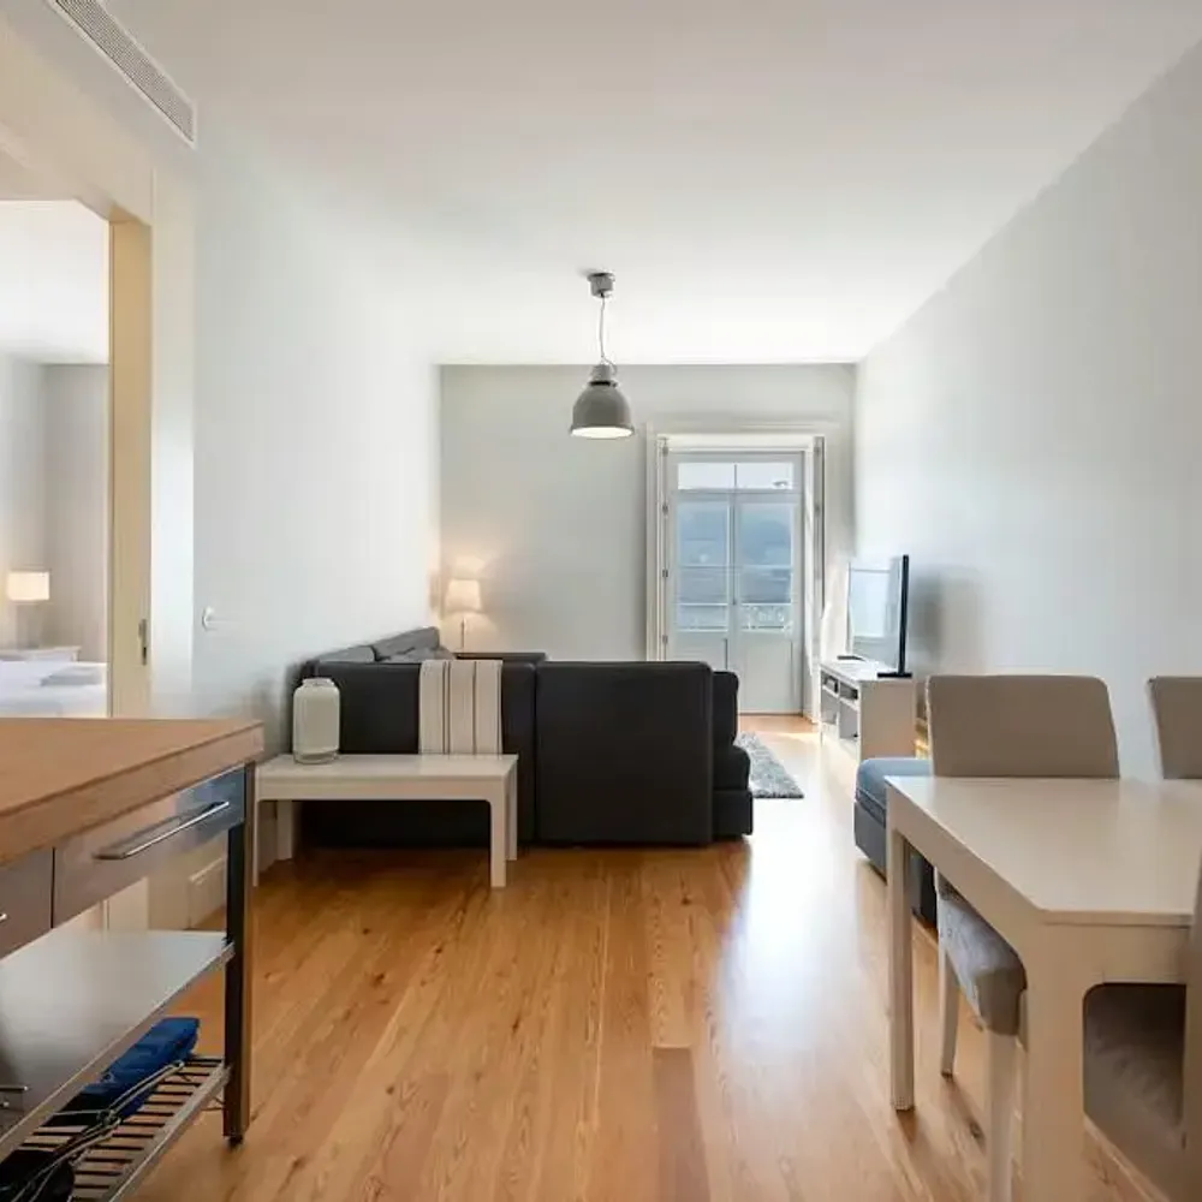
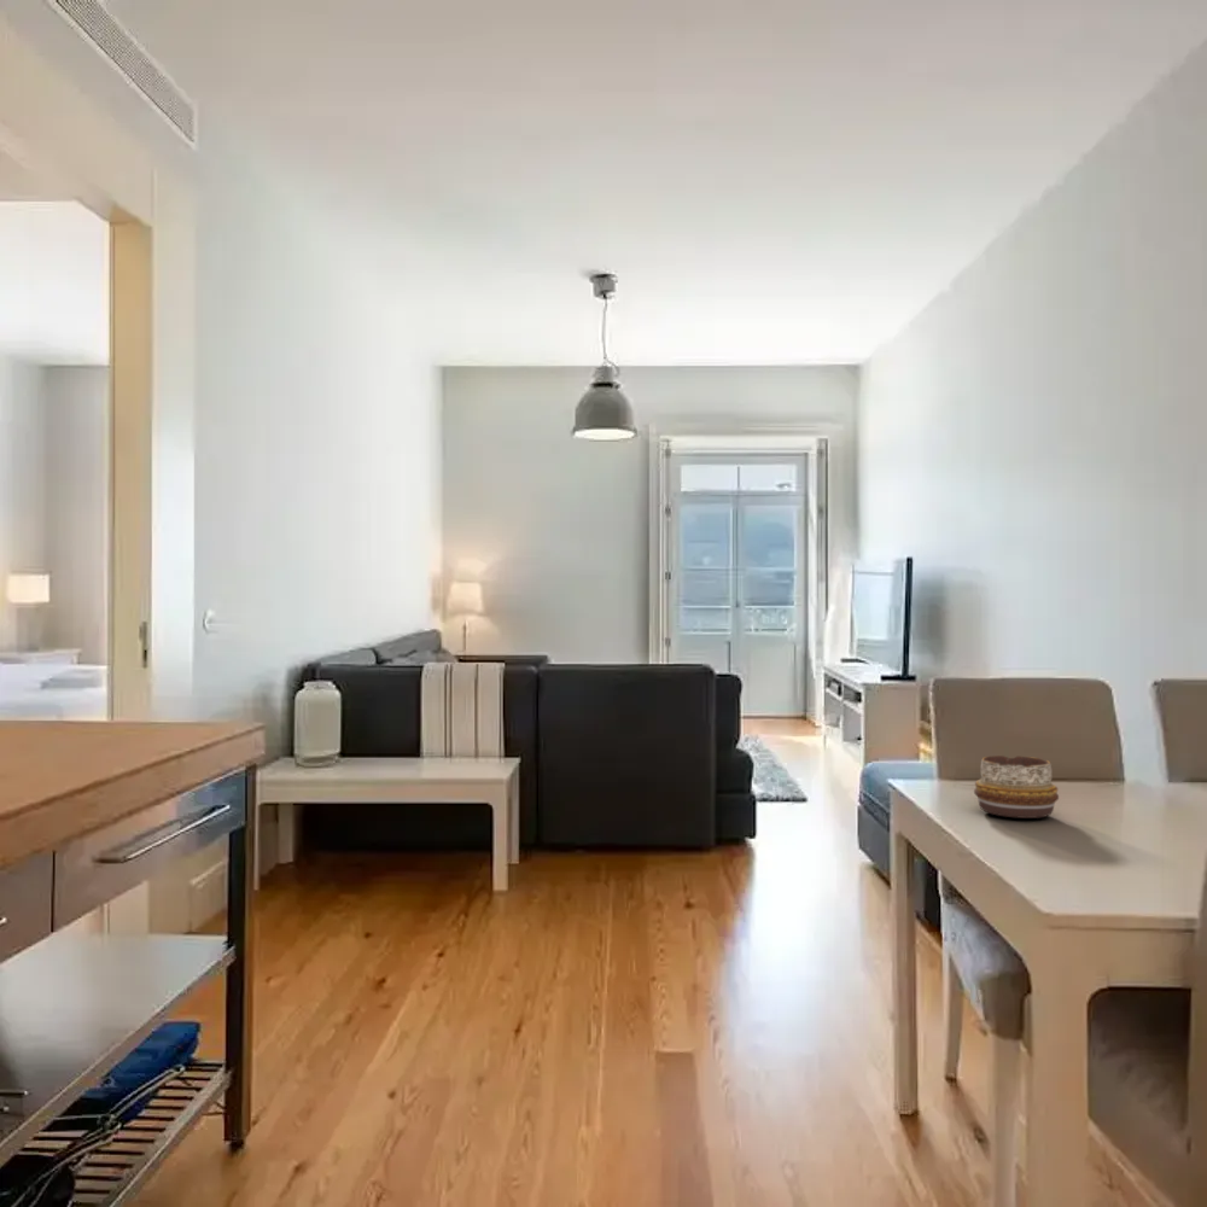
+ decorative bowl (1015, 787)
